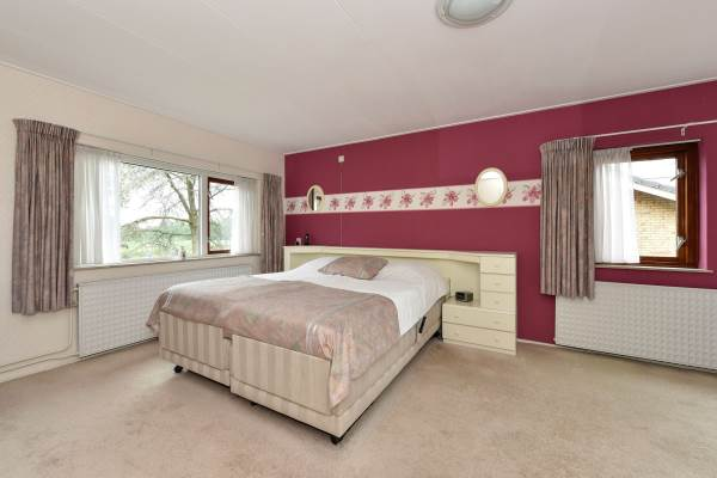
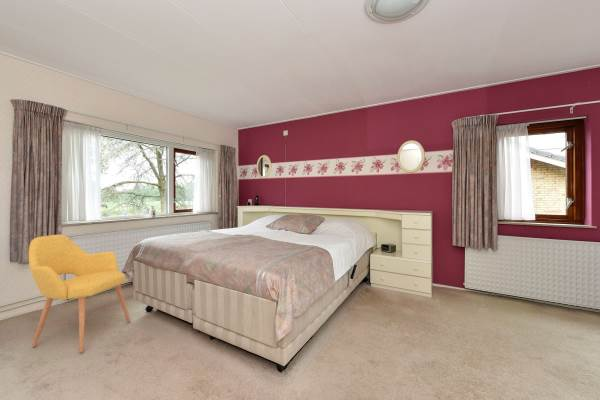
+ chair (78, 285)
